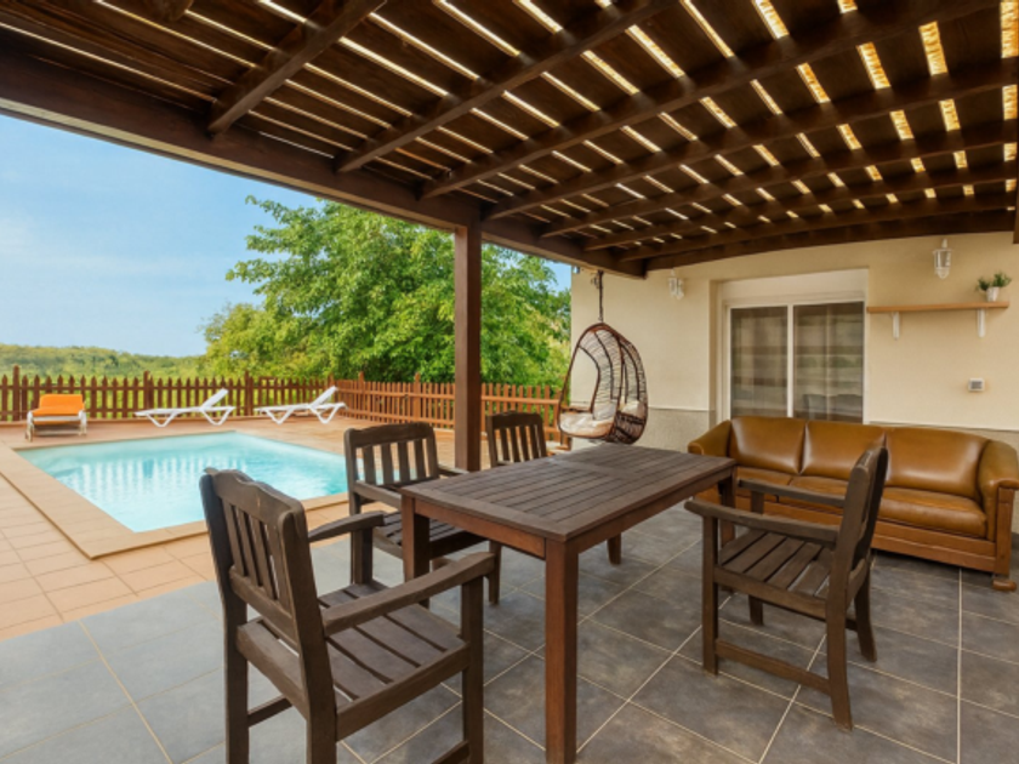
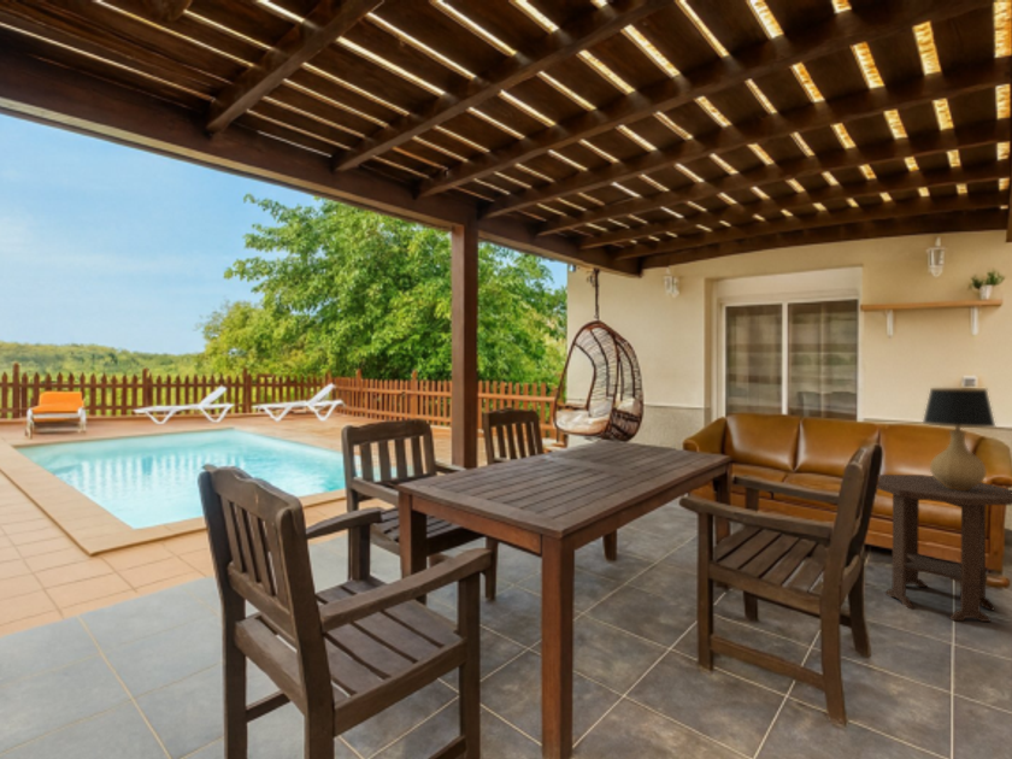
+ table lamp (964, 437)
+ side table (932, 559)
